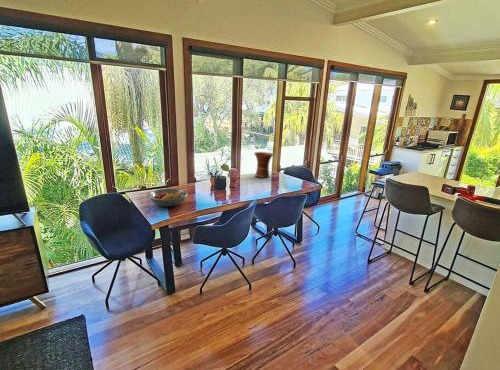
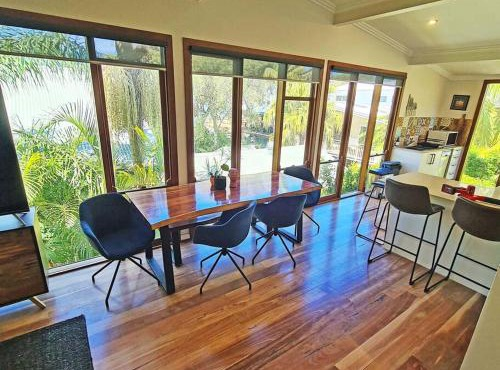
- vase (263, 164)
- fruit bowl (168, 197)
